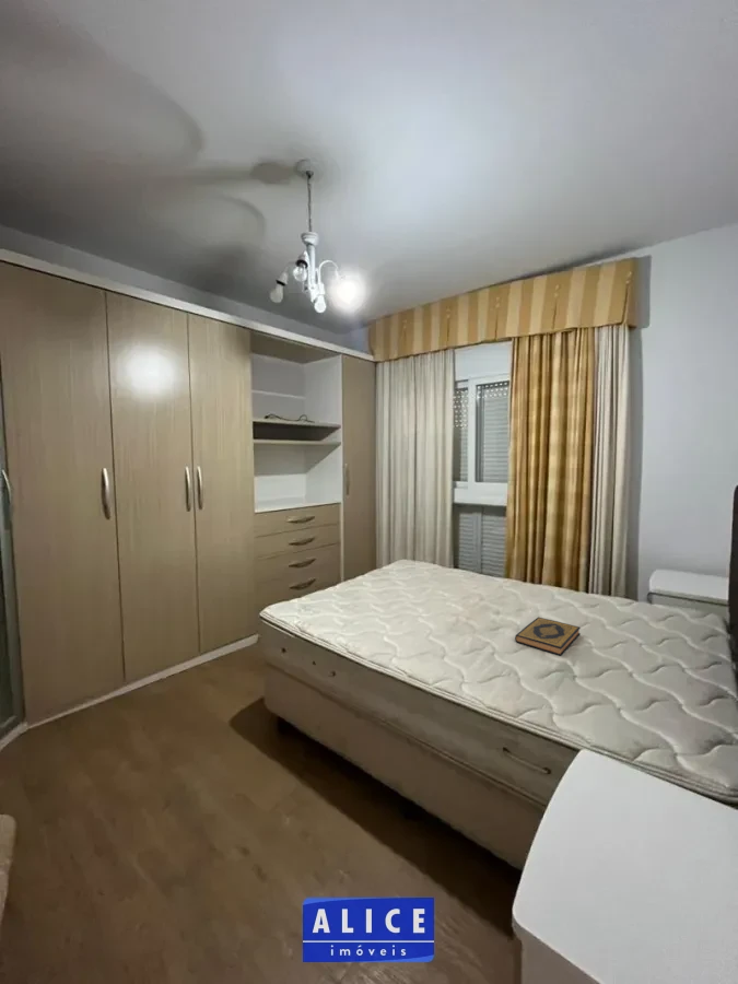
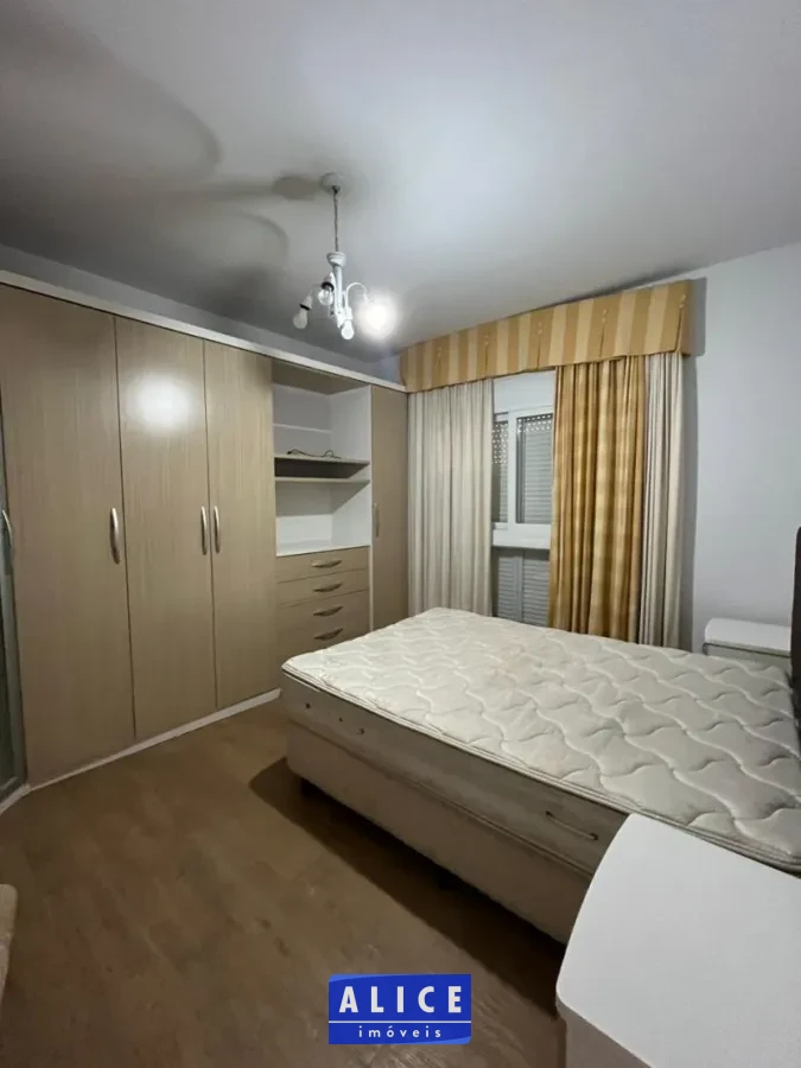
- hardback book (548, 634)
